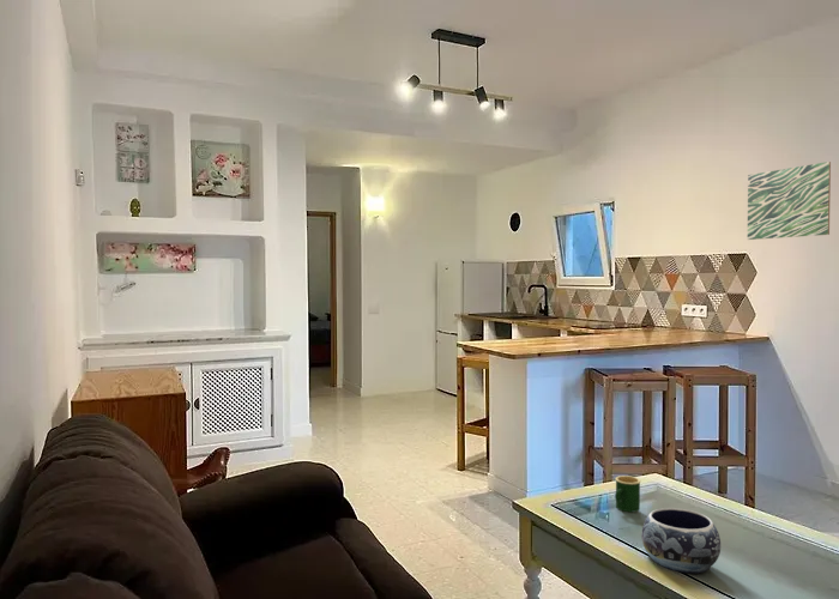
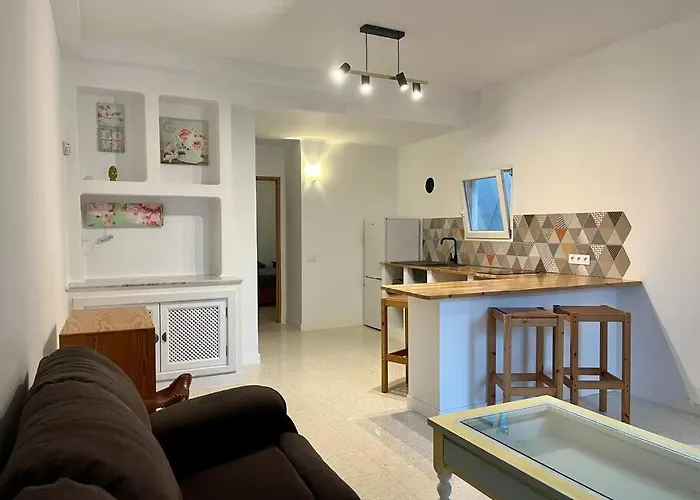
- decorative bowl (680, 539)
- mug (624, 495)
- wall art (786, 202)
